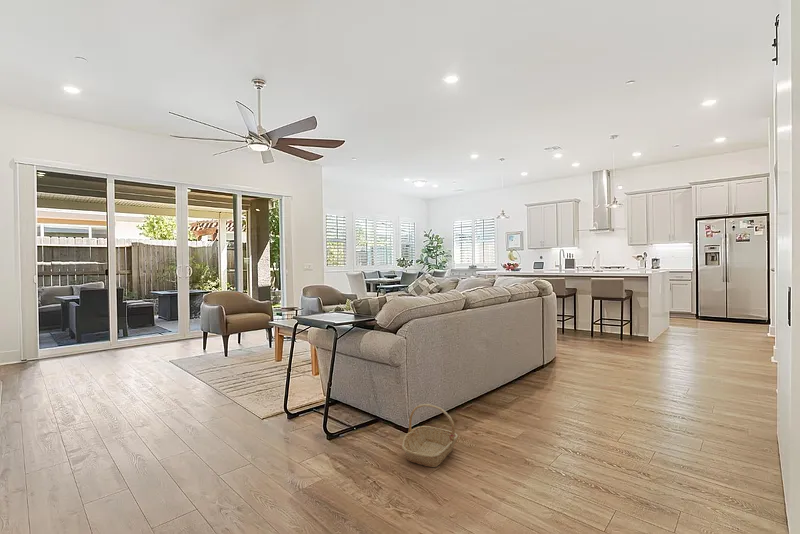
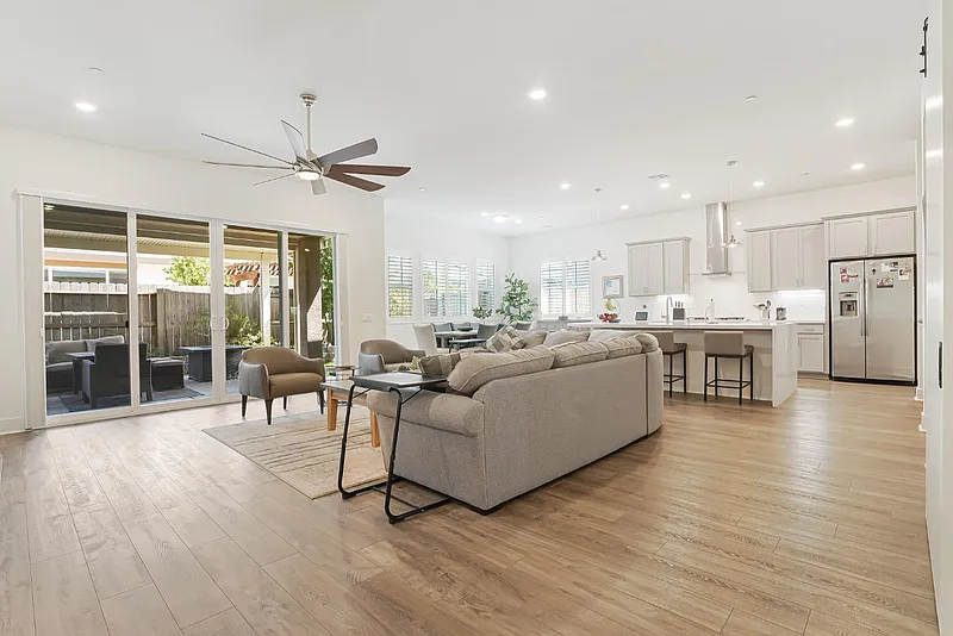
- basket (430, 428)
